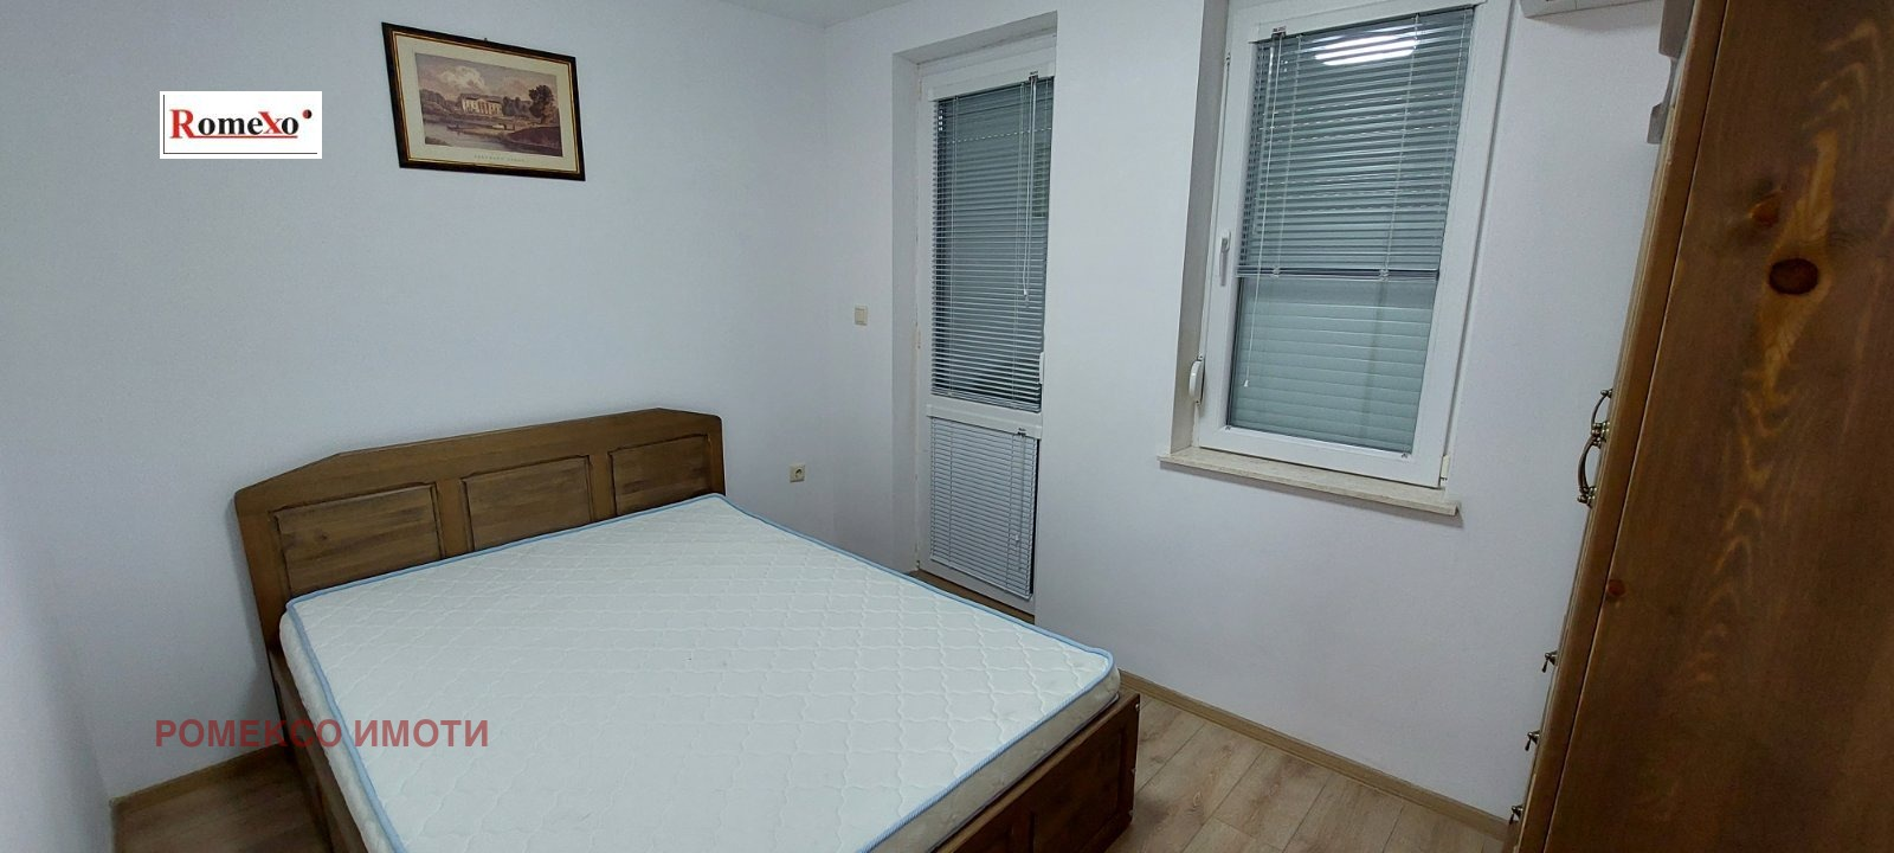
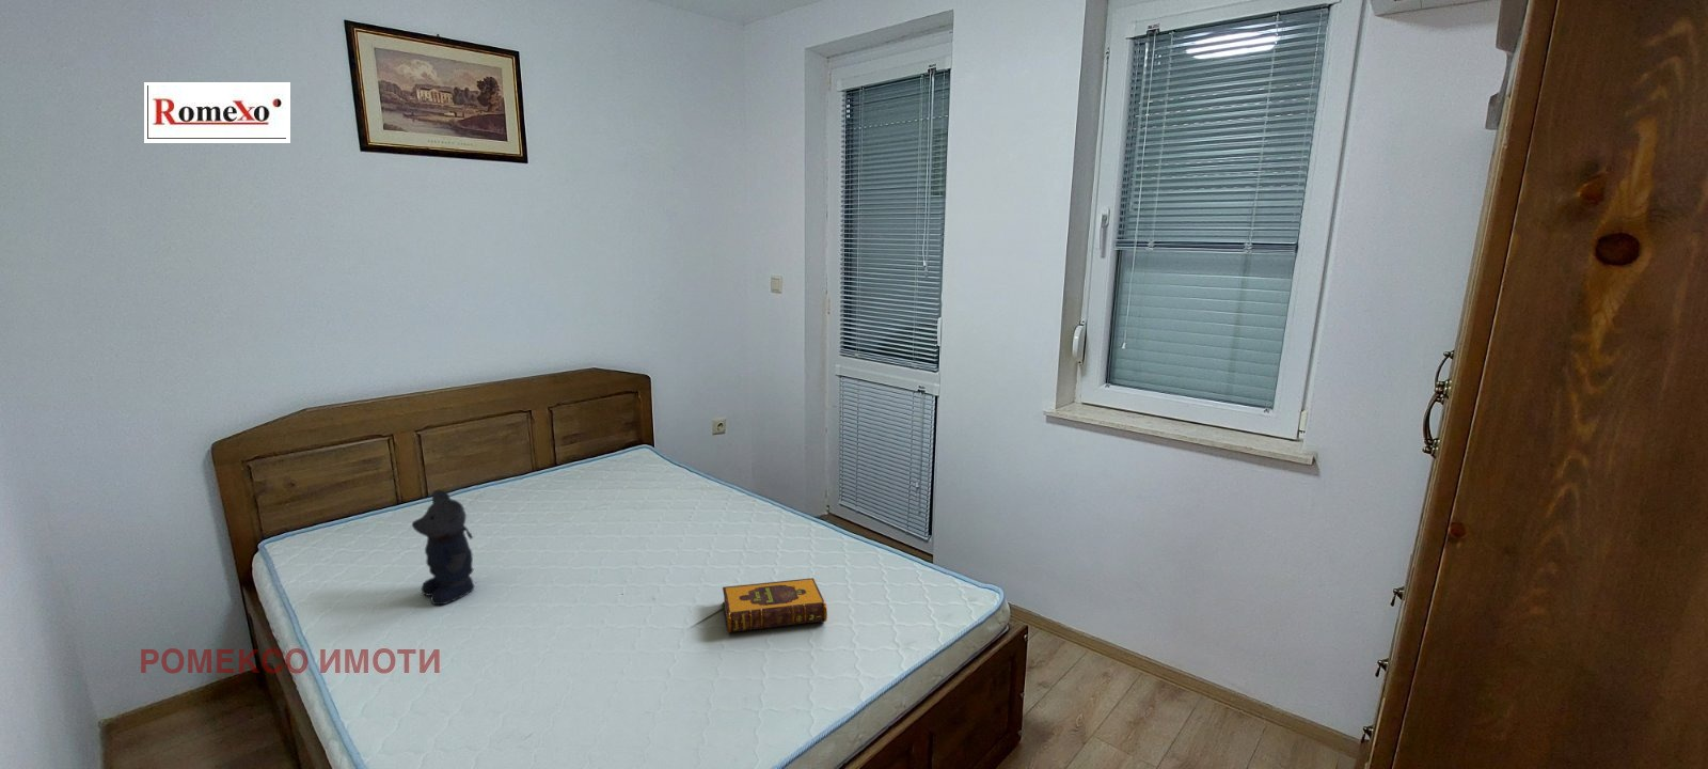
+ hardback book (773, 606)
+ bear (443, 539)
